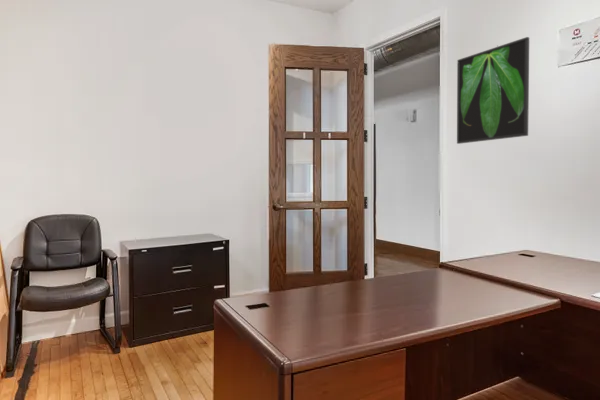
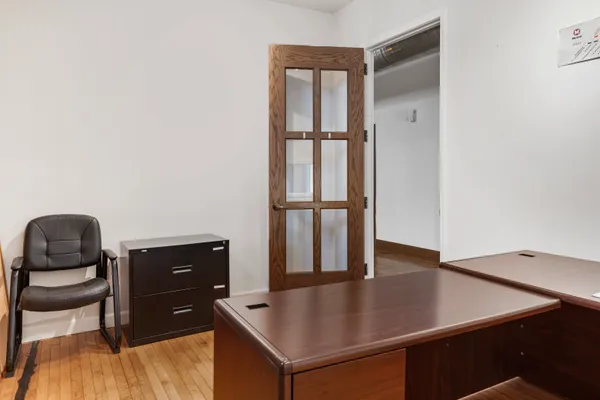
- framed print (490, 94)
